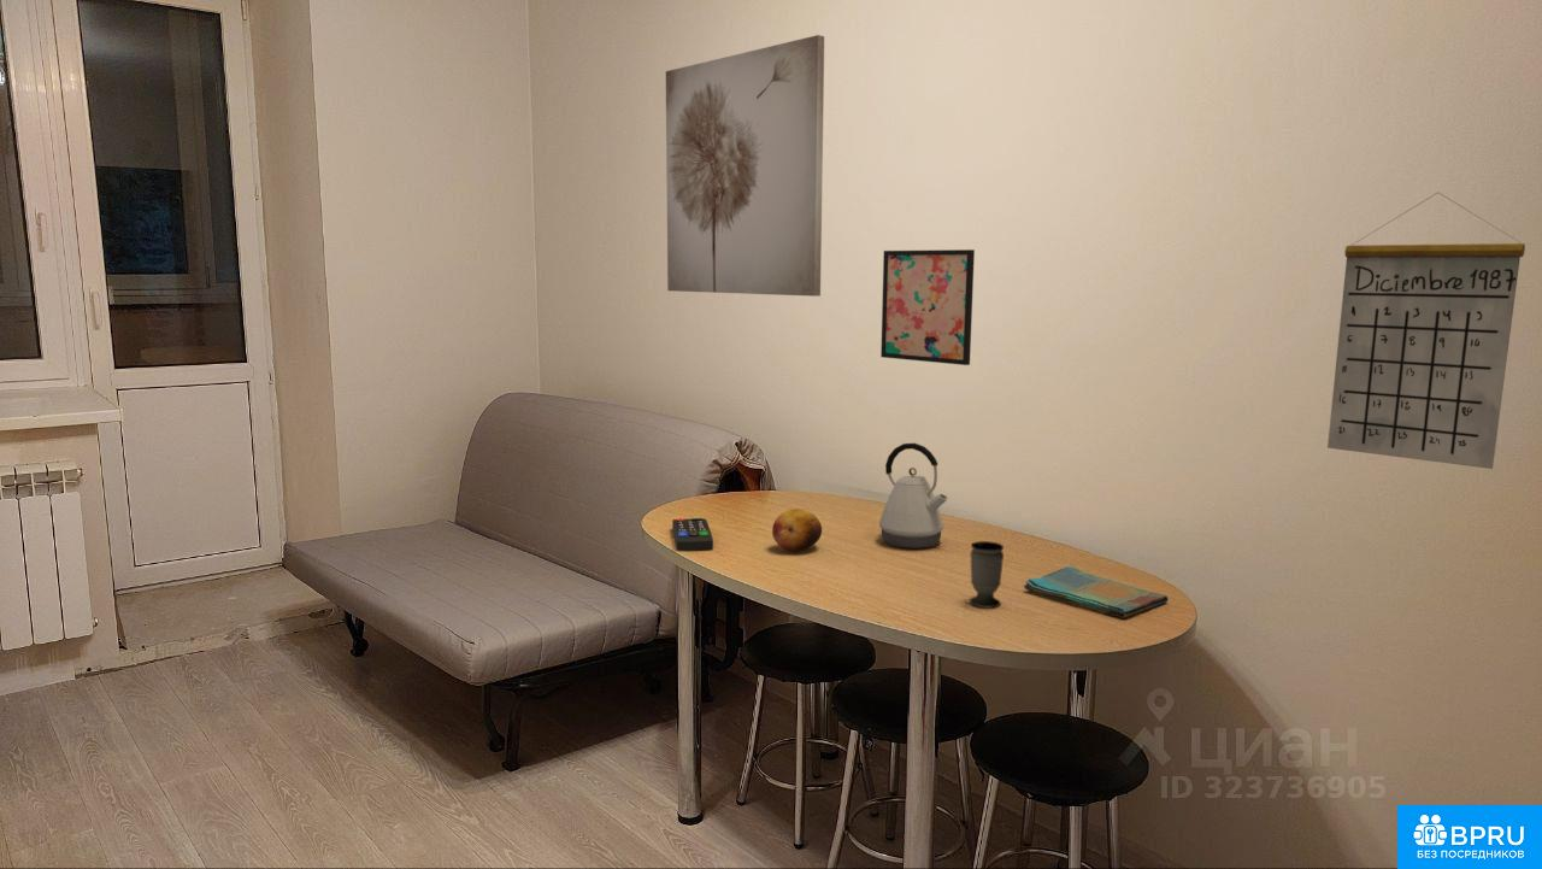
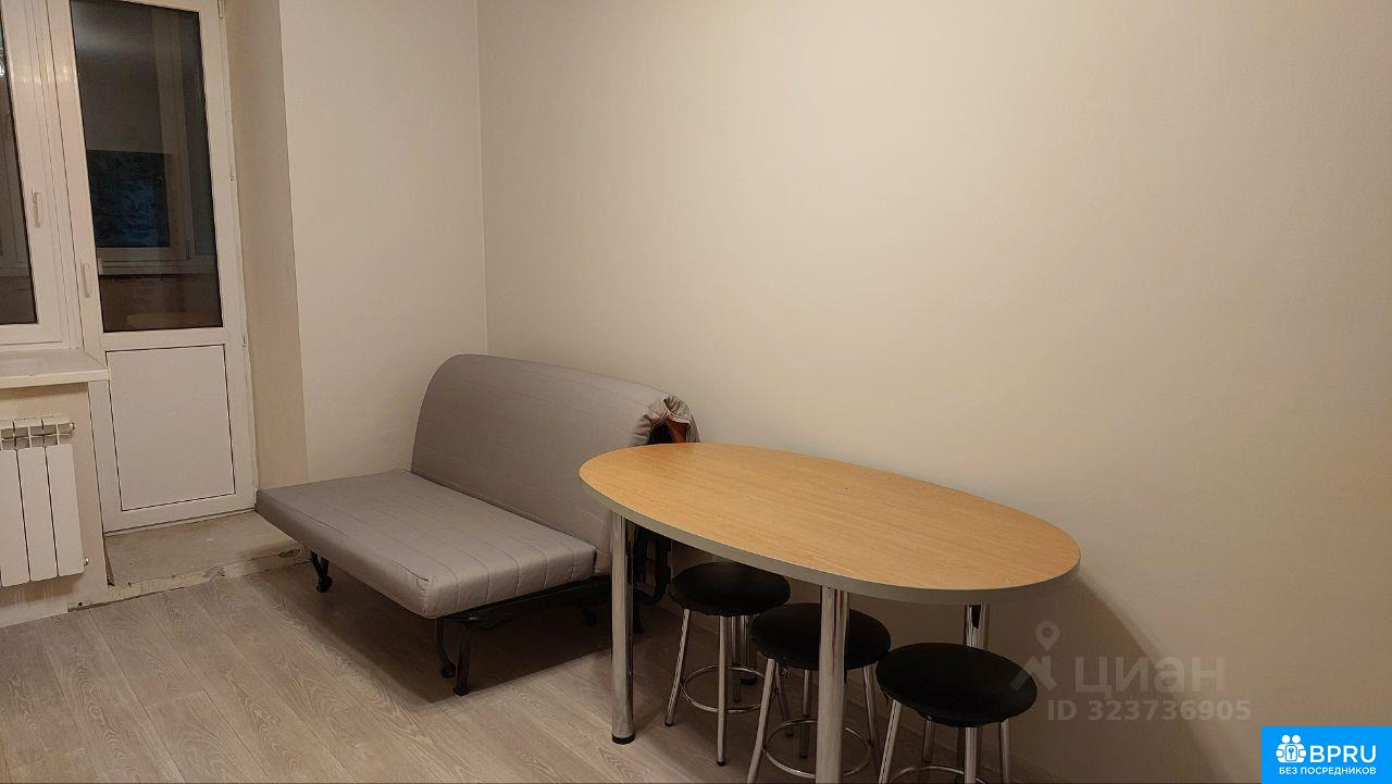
- wall art (925, 305)
- remote control (691, 533)
- wall art (737, 176)
- fruit (798, 528)
- dish towel (1094, 589)
- cup (985, 574)
- kettle (913, 493)
- calendar (1420, 327)
